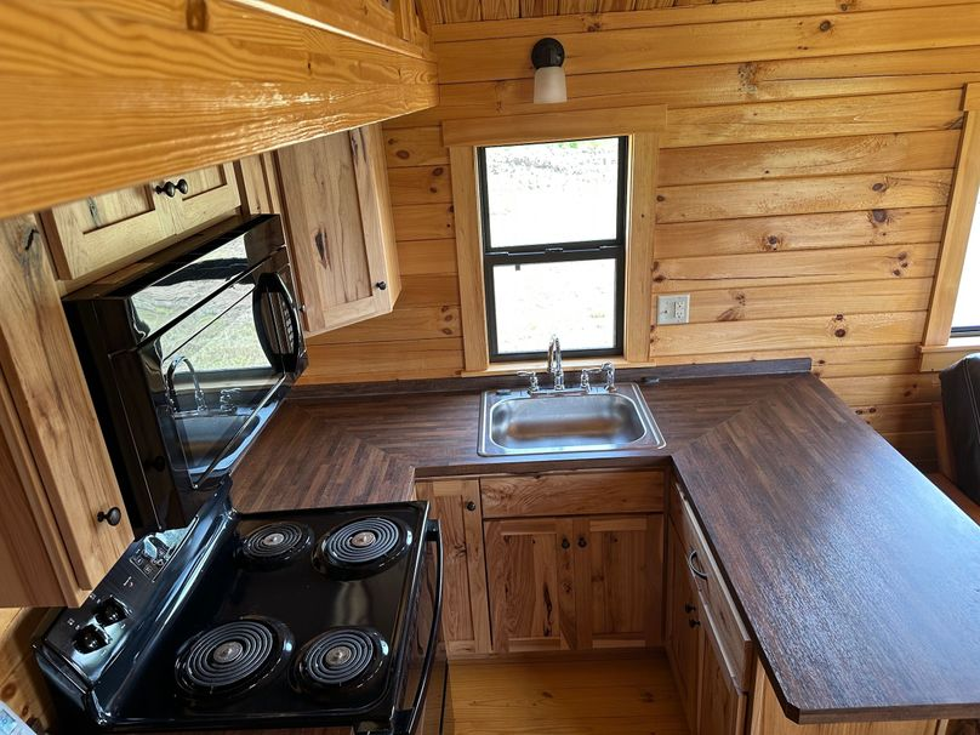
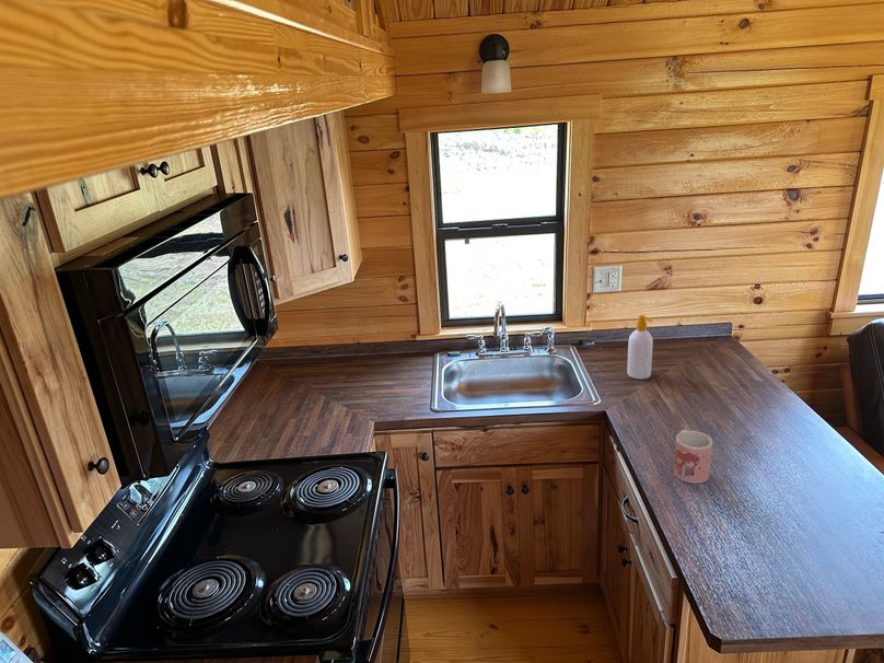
+ soap bottle (641, 346)
+ mug (689, 453)
